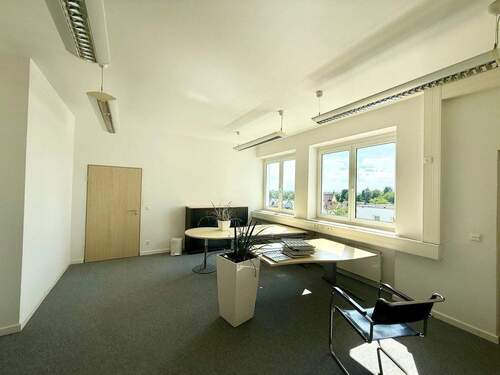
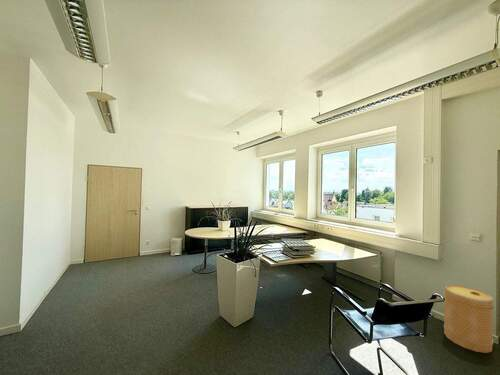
+ basket (467, 316)
